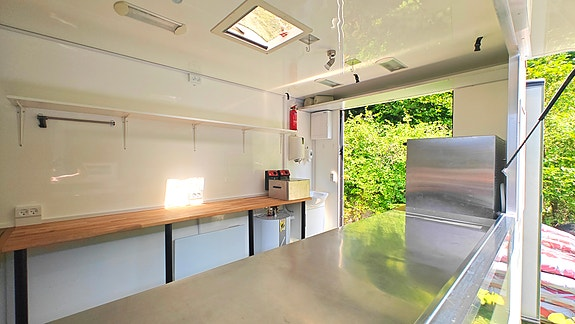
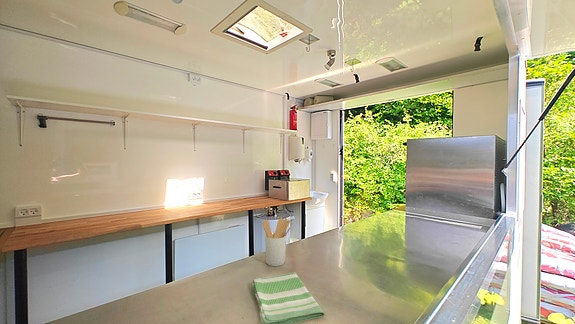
+ dish towel (283, 295)
+ utensil holder (278, 240)
